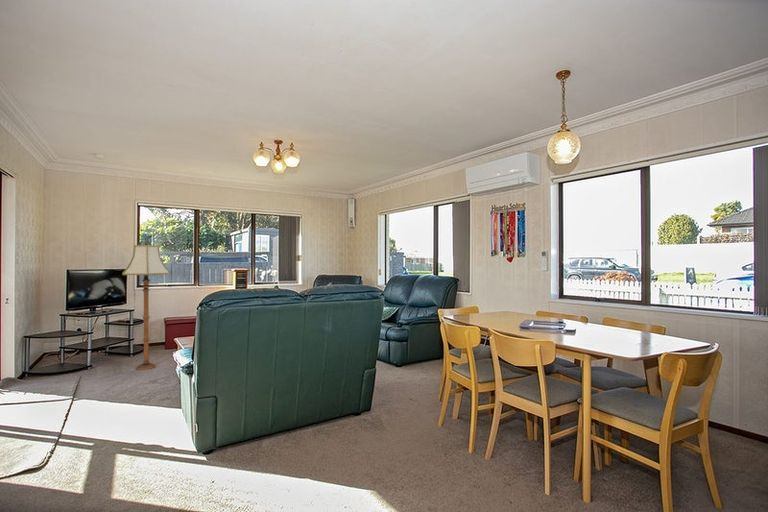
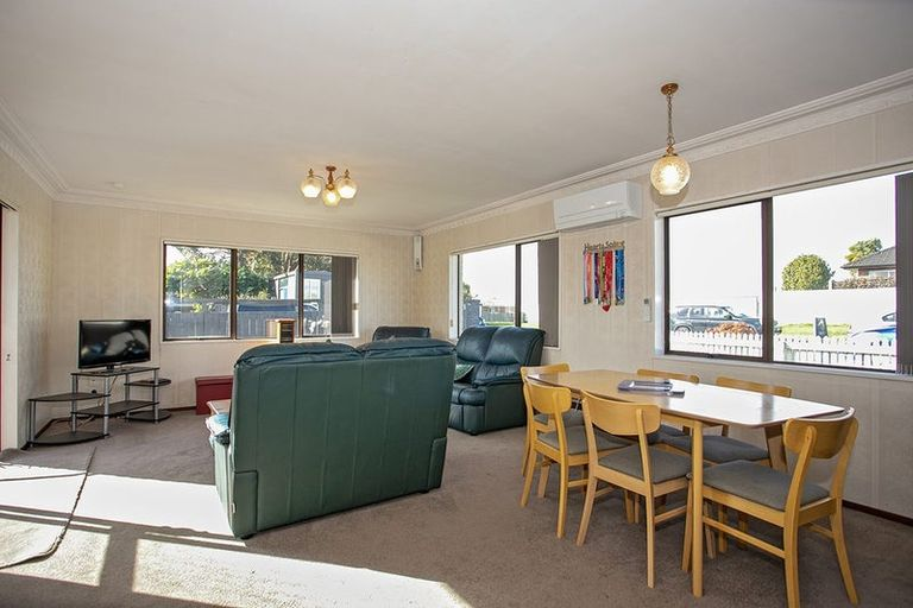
- floor lamp (146, 304)
